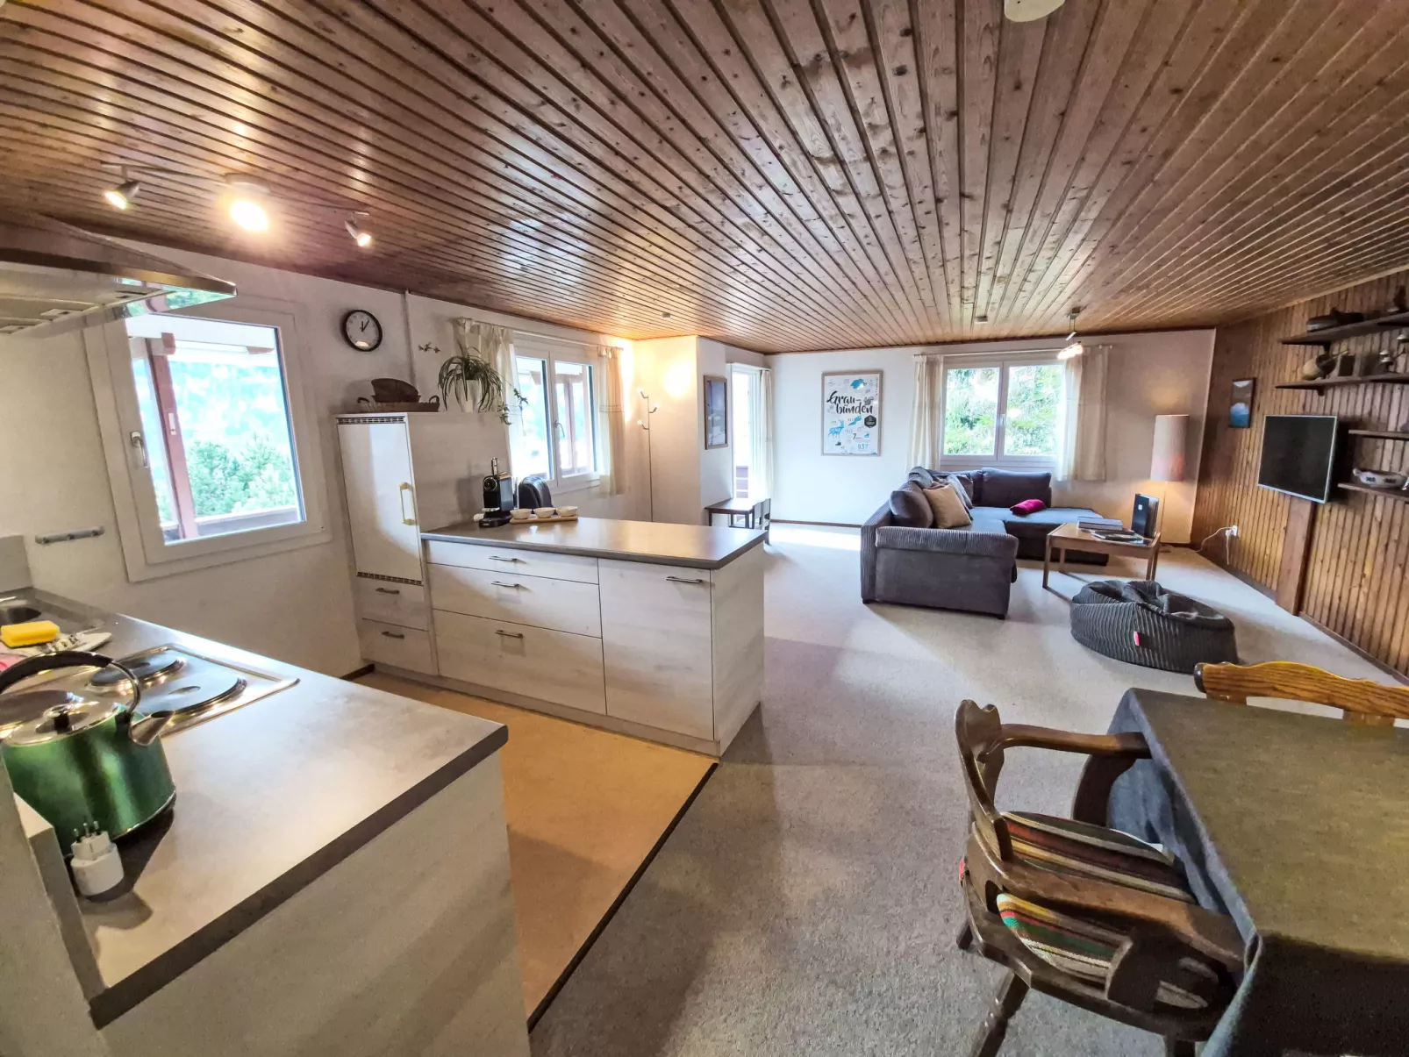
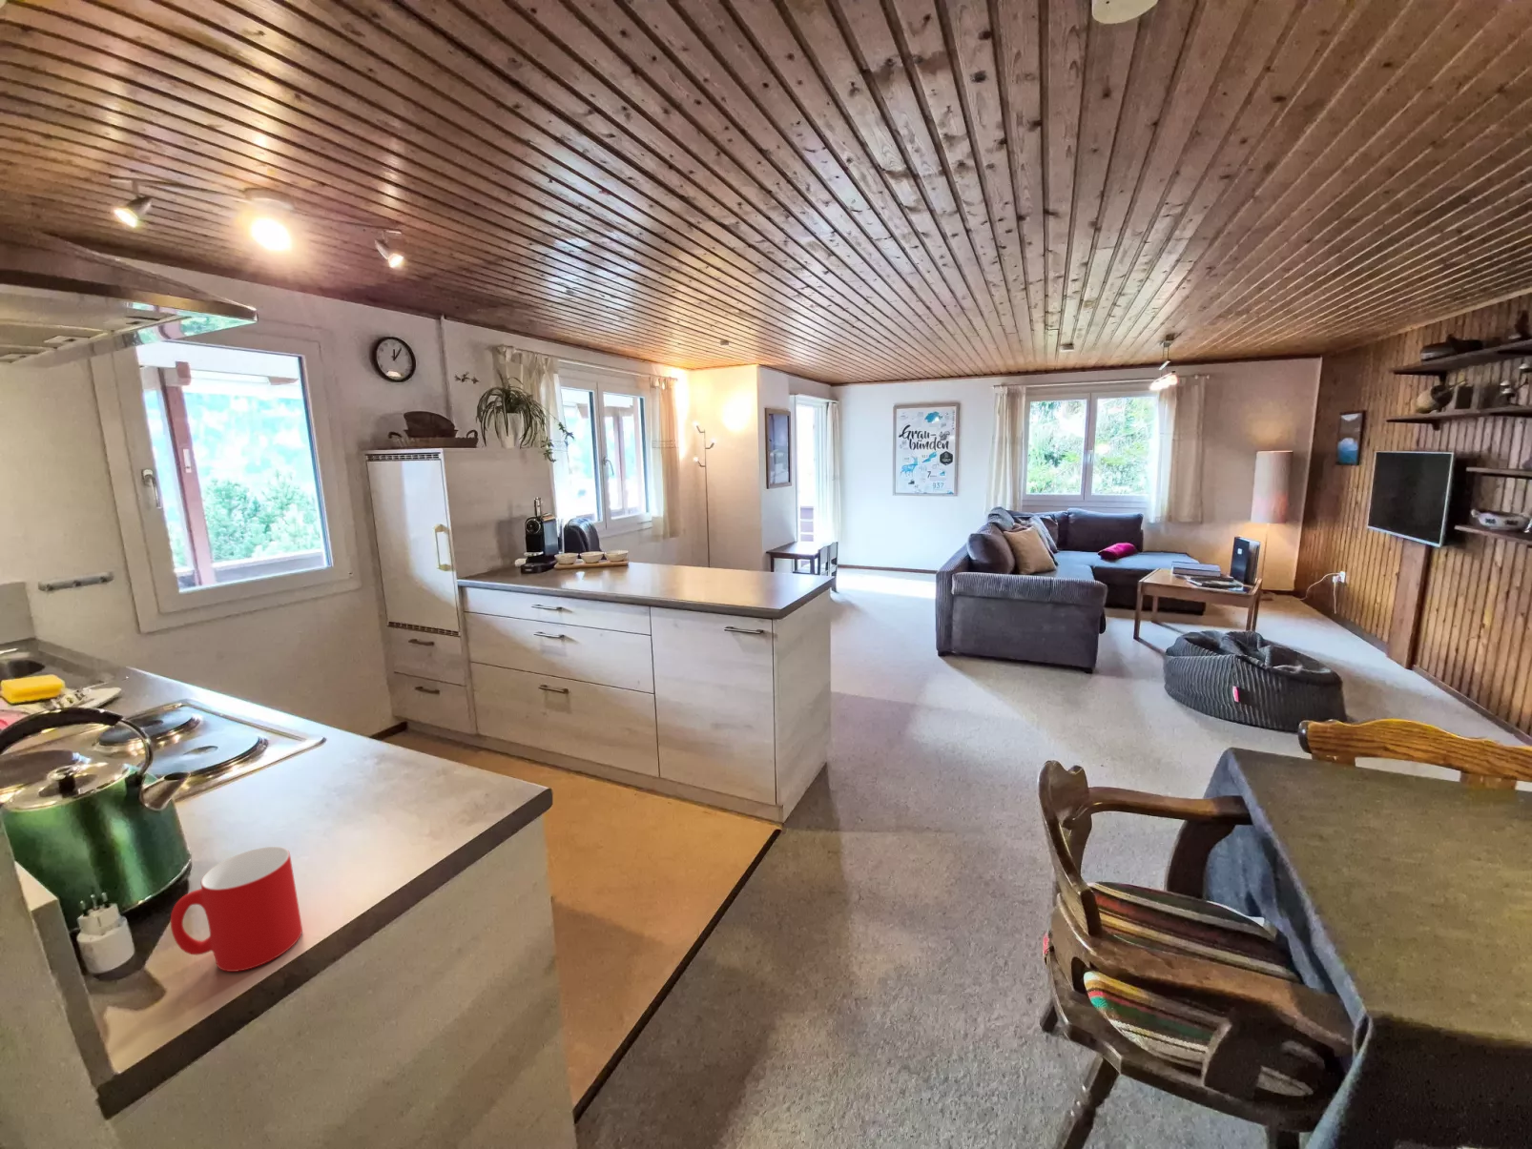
+ cup (235, 911)
